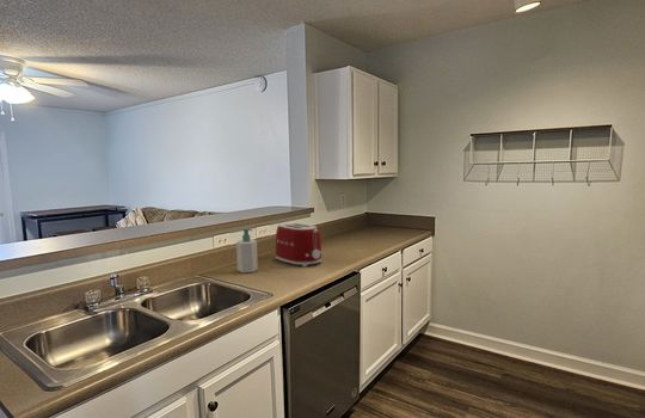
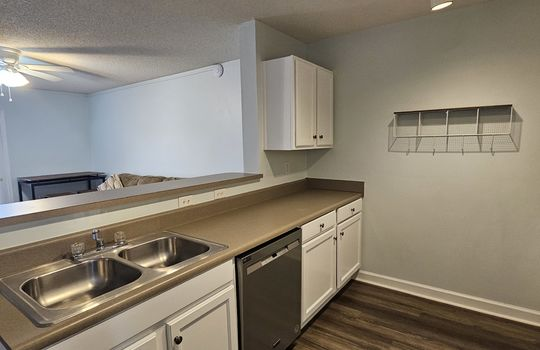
- toaster (299, 242)
- soap bottle (246, 248)
